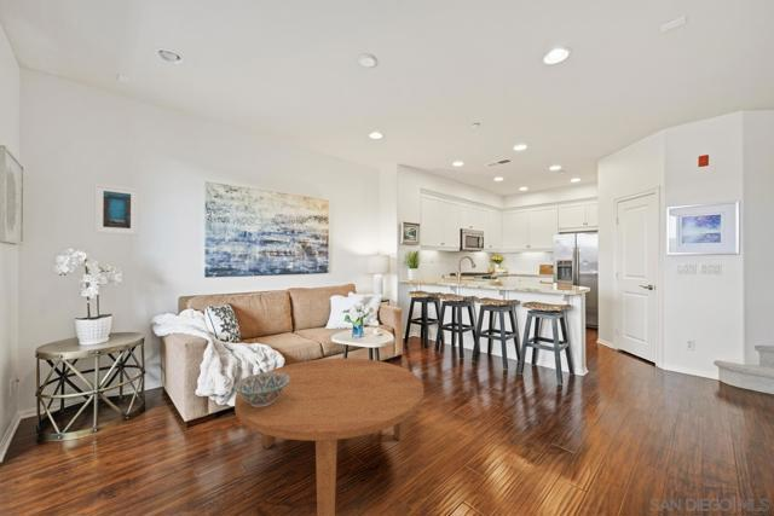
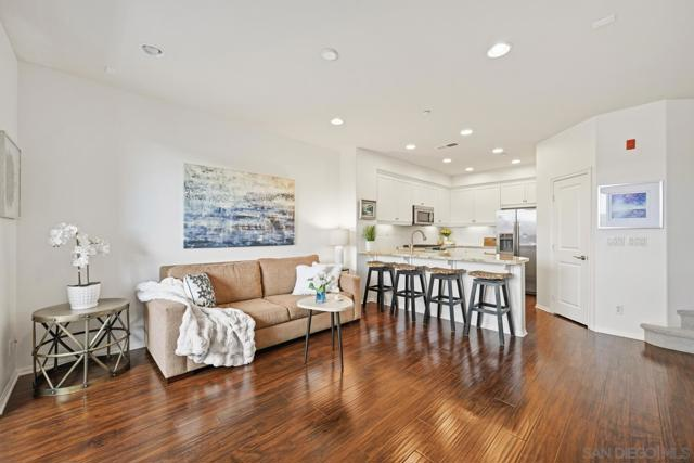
- coffee table (333, 424)
- decorative bowl (262, 390)
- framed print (116, 209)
